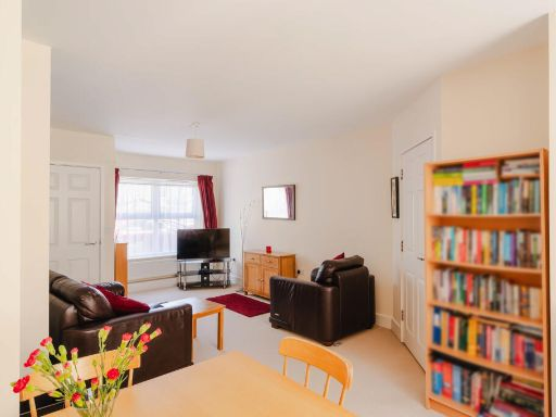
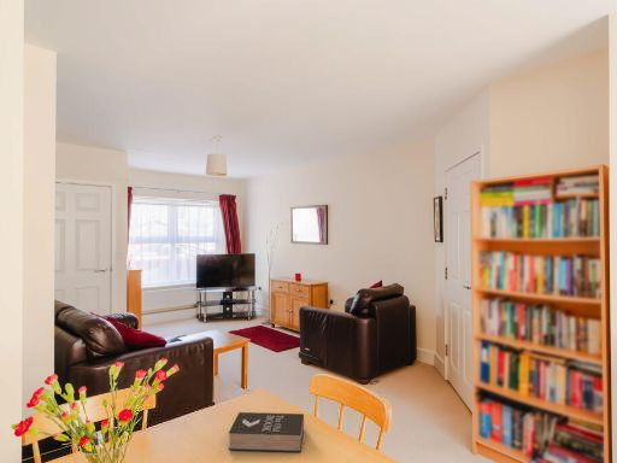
+ book (268, 430)
